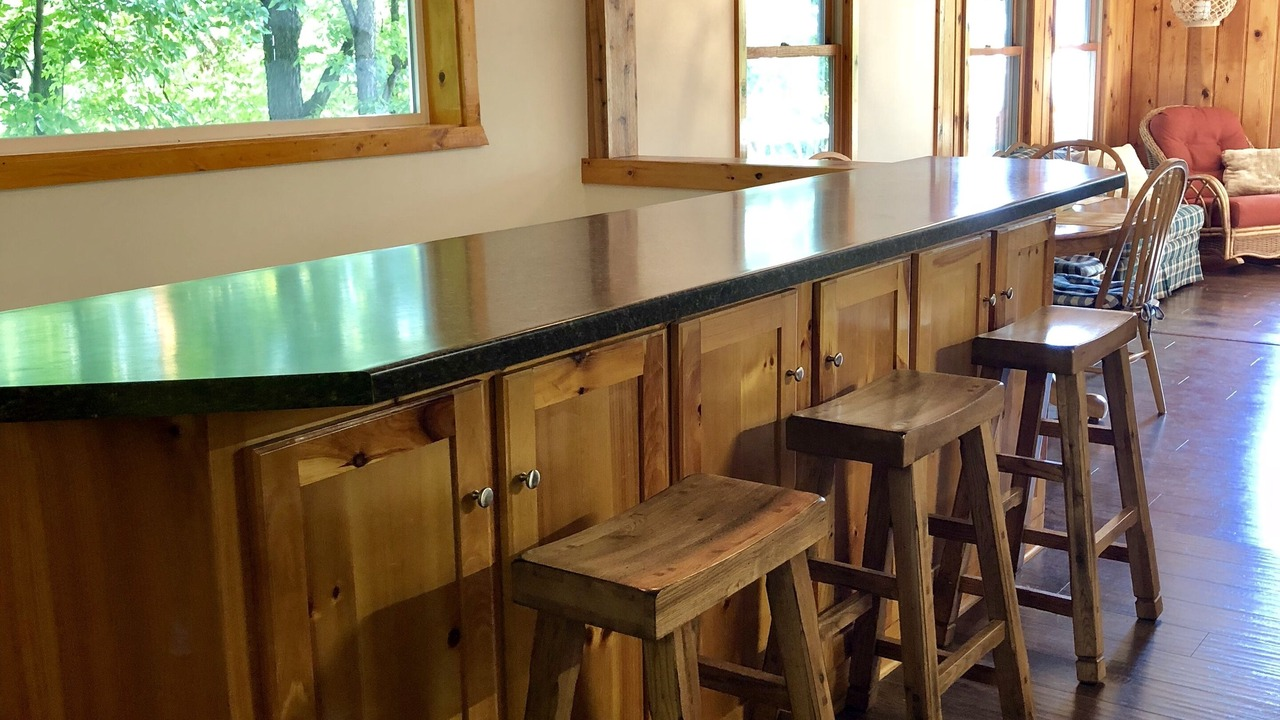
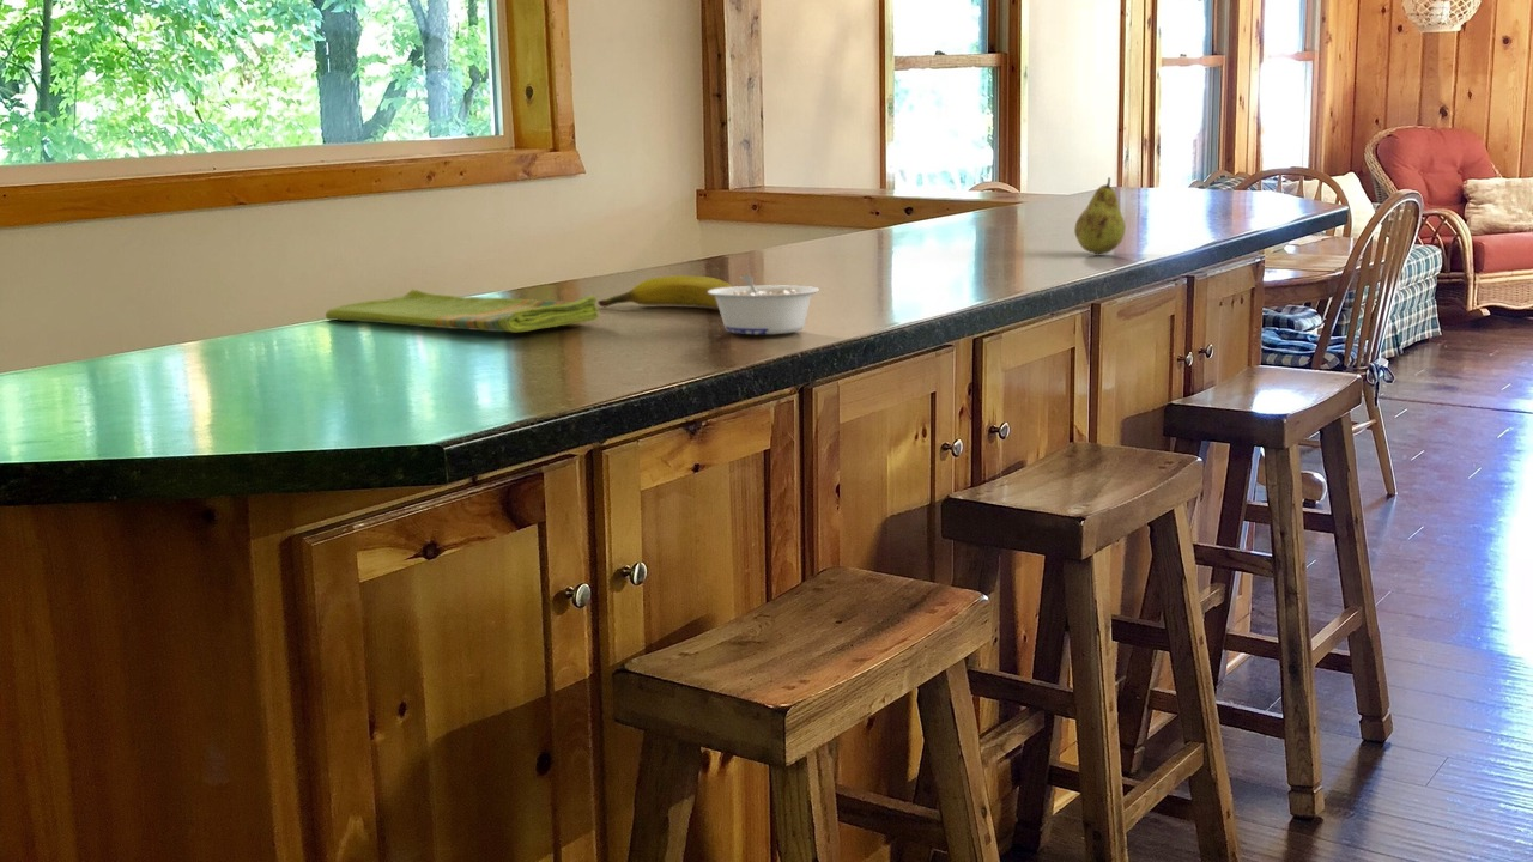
+ banana (674, 292)
+ legume (759, 305)
+ fruit (1098, 216)
+ dish towel (458, 309)
